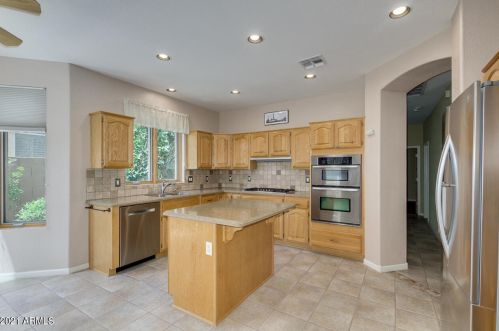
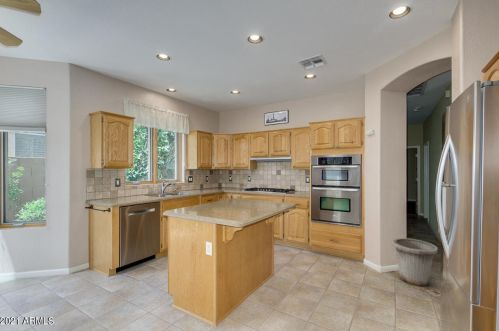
+ trash can (413, 262)
